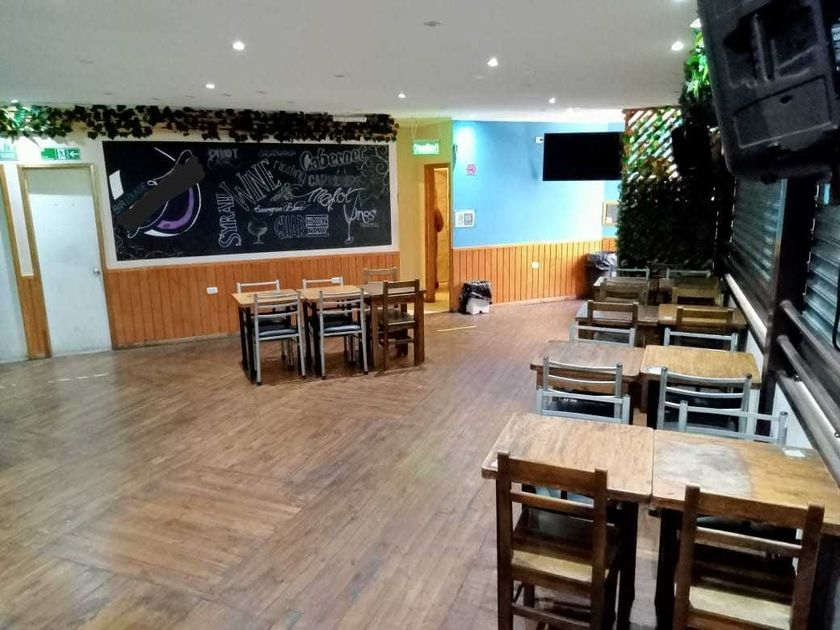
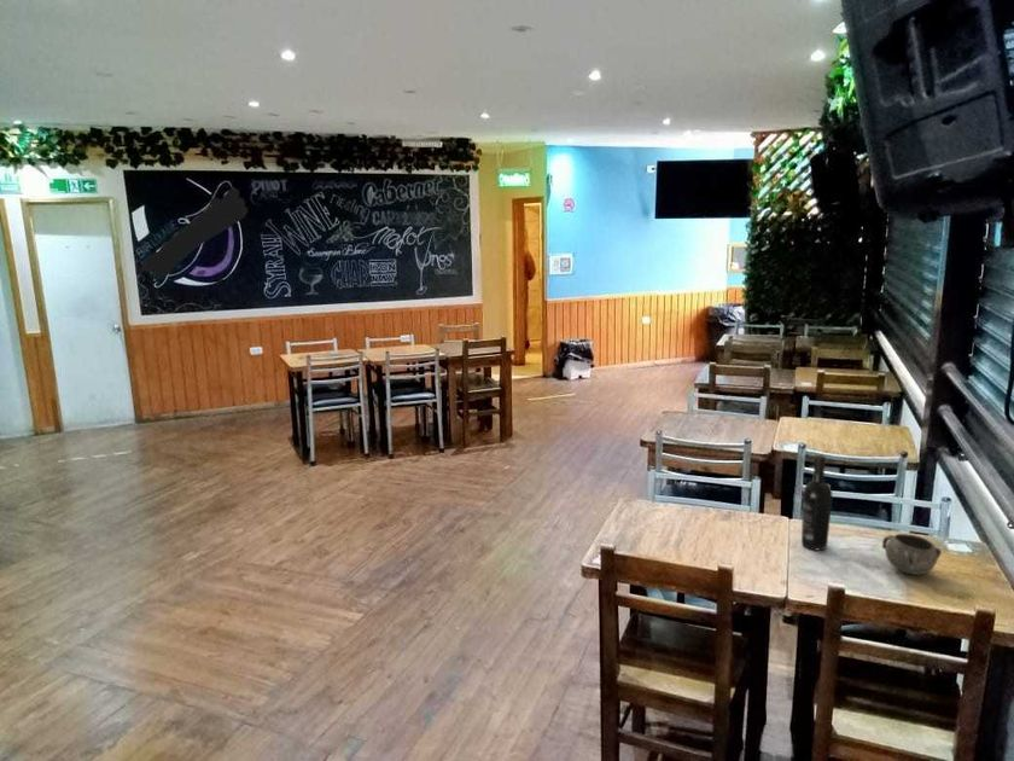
+ decorative bowl (907, 554)
+ wine bottle (816, 501)
